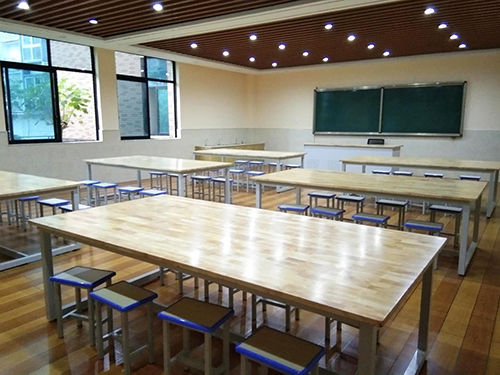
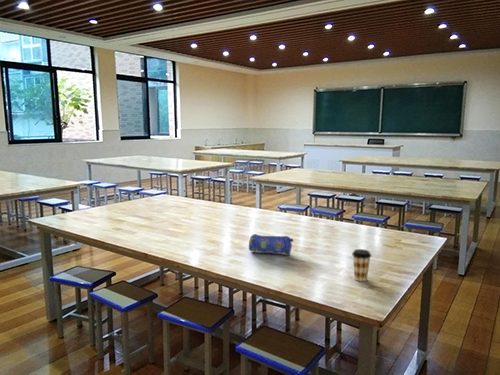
+ coffee cup (361, 265)
+ pencil case (270, 243)
